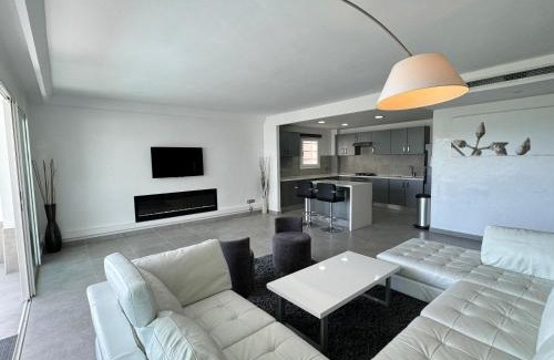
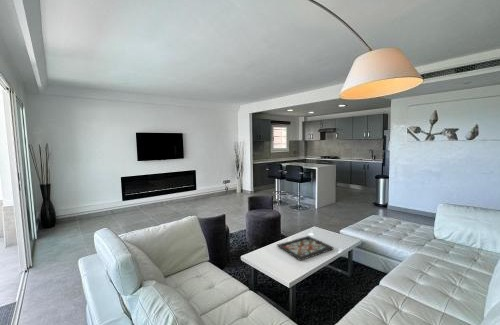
+ decorative tray (304, 246)
